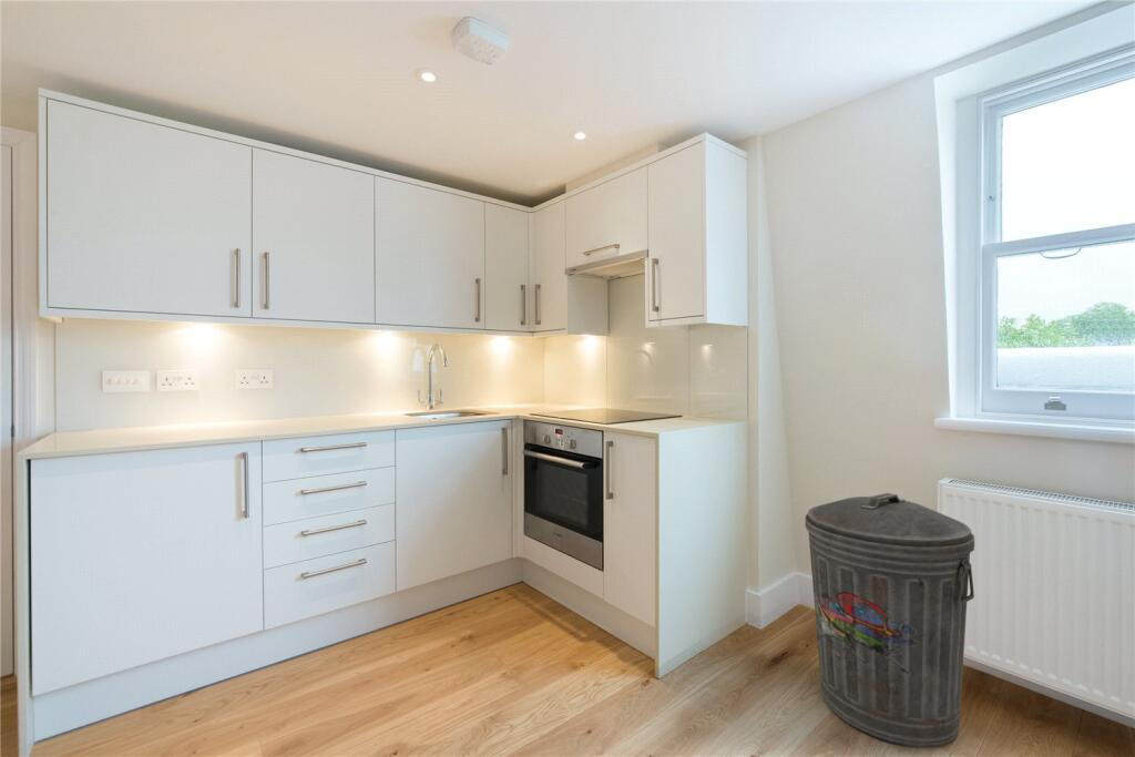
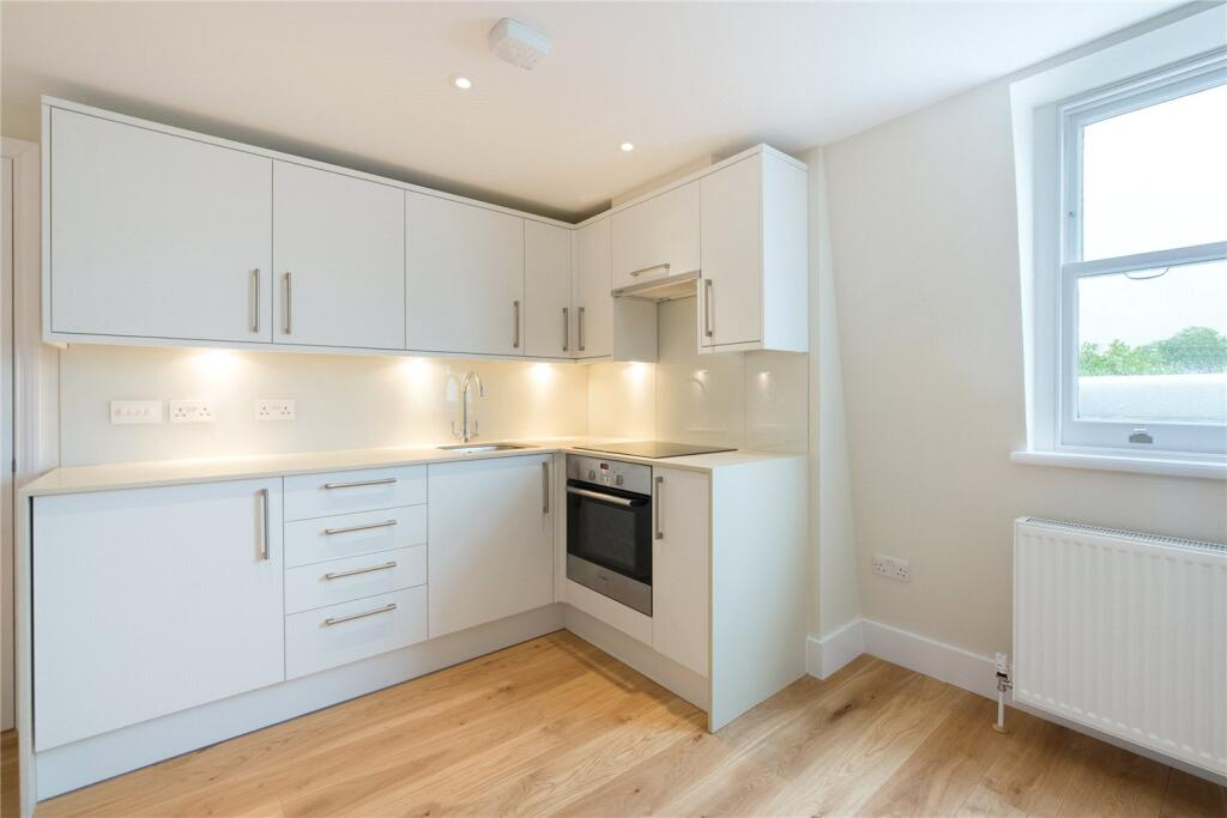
- trash can (885, 600)
